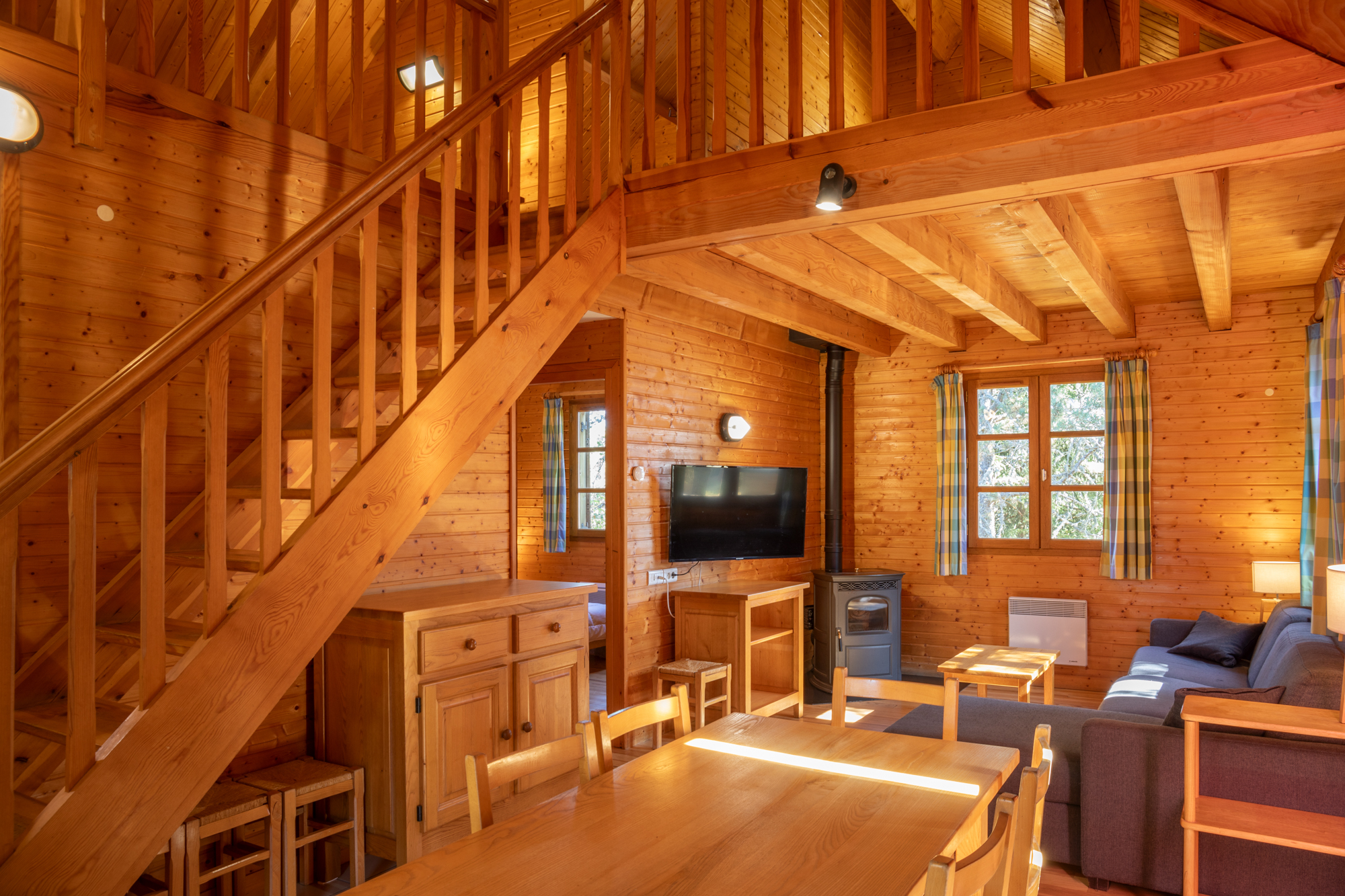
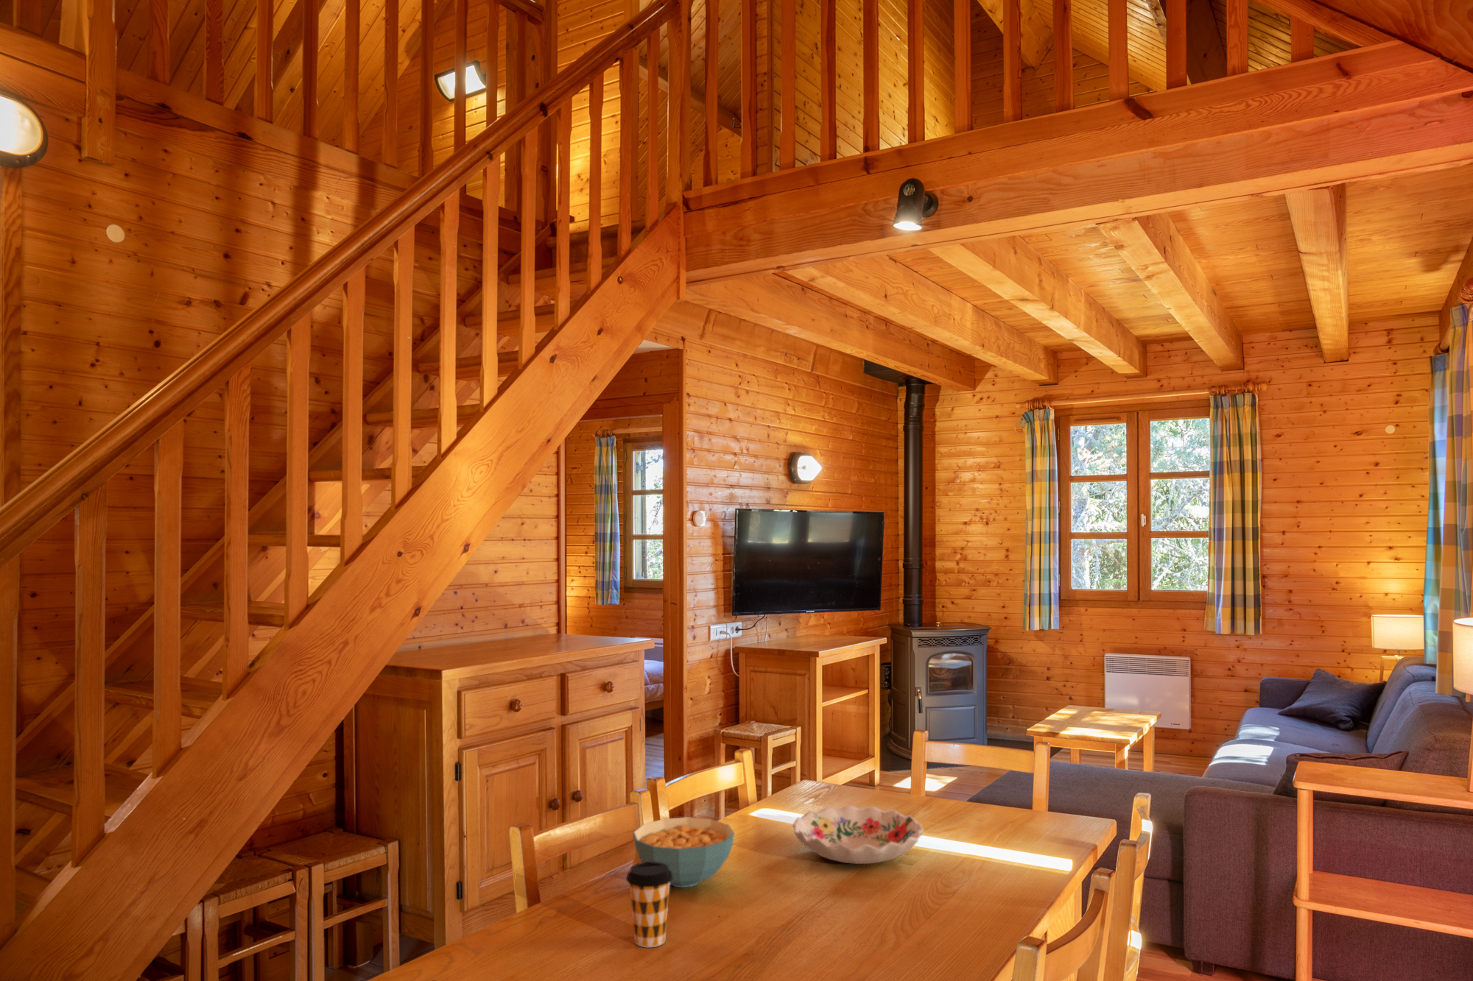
+ cereal bowl (683, 856)
+ coffee cup (649, 904)
+ decorative bowl (858, 839)
